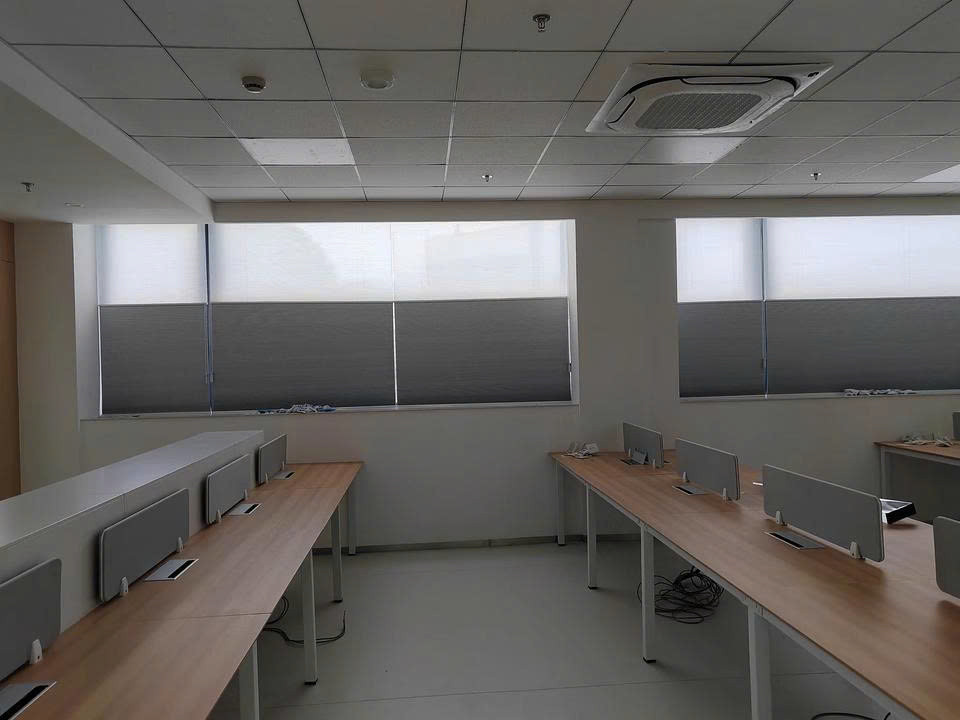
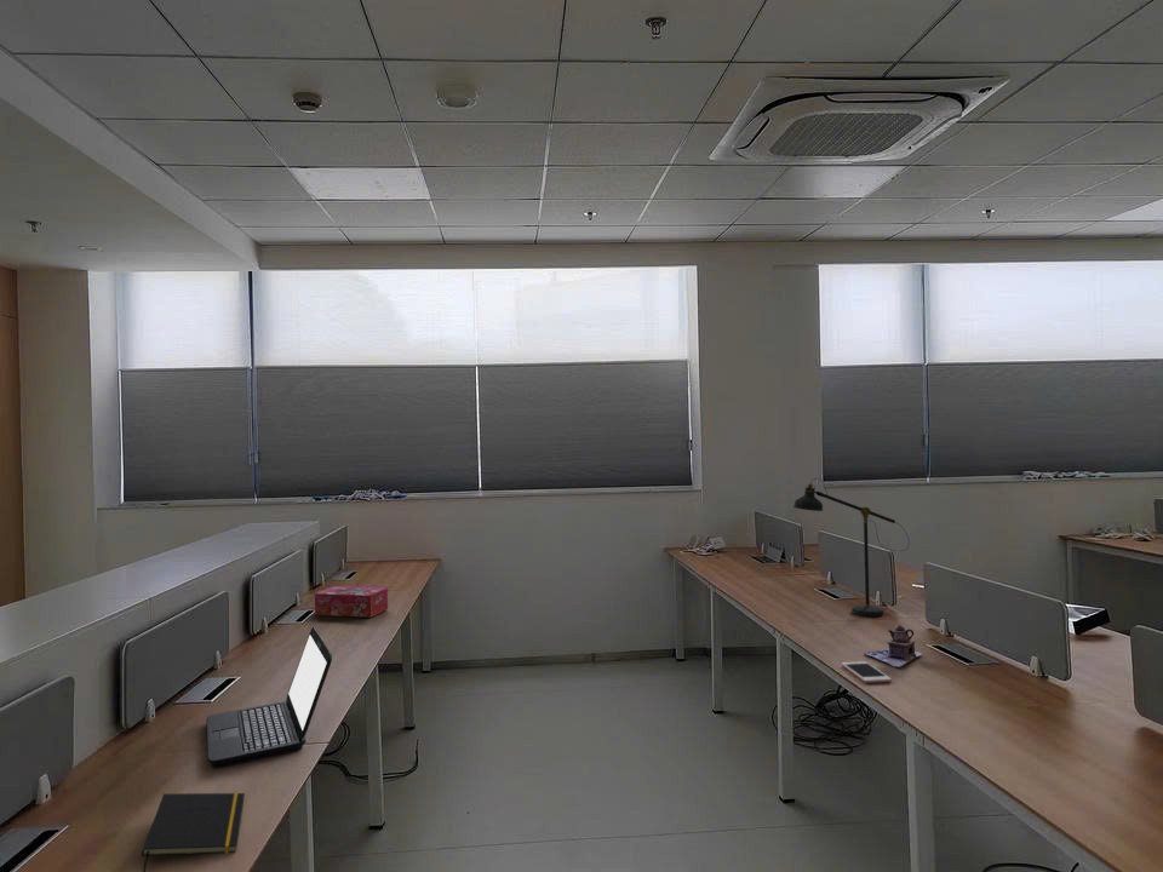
+ notepad (197, 821)
+ desk lamp (864, 545)
+ tissue box (351, 601)
+ laptop (268, 704)
+ teapot (899, 641)
+ cell phone (865, 671)
